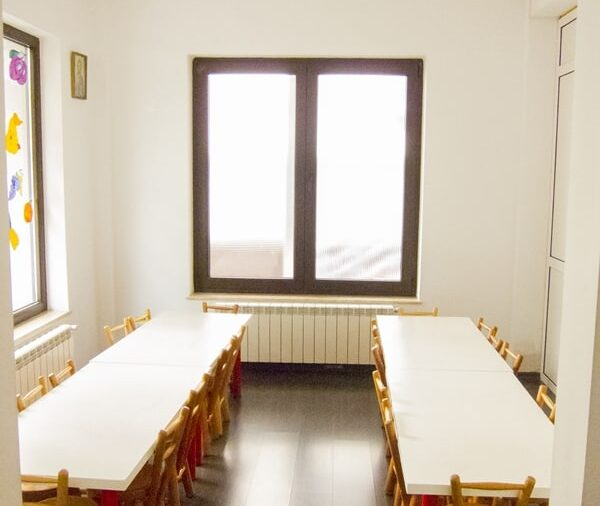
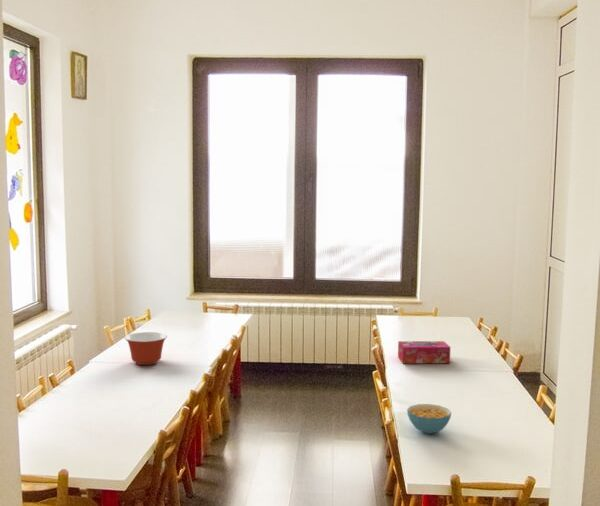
+ tissue box (423, 352)
+ mixing bowl (146, 349)
+ cereal bowl (428, 421)
